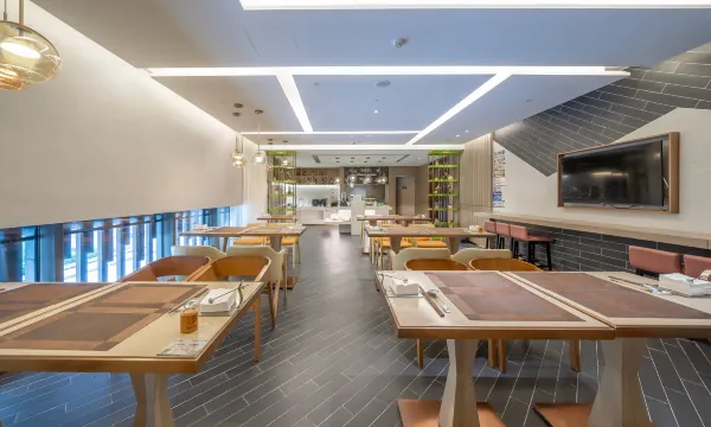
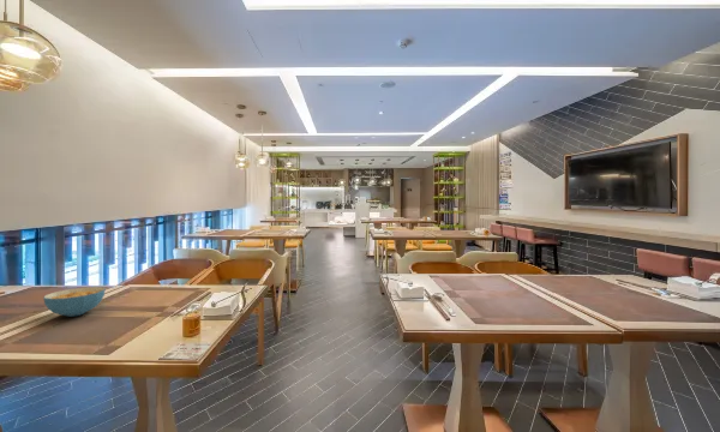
+ cereal bowl (76, 302)
